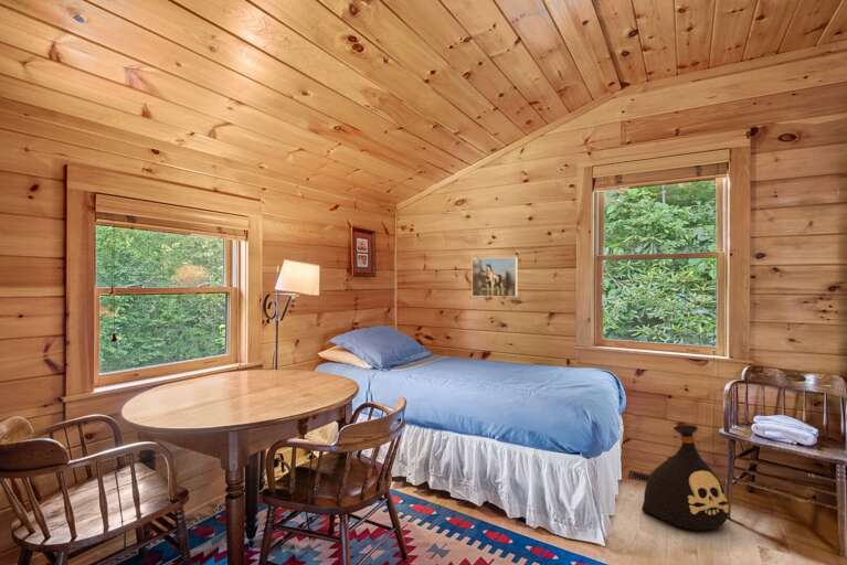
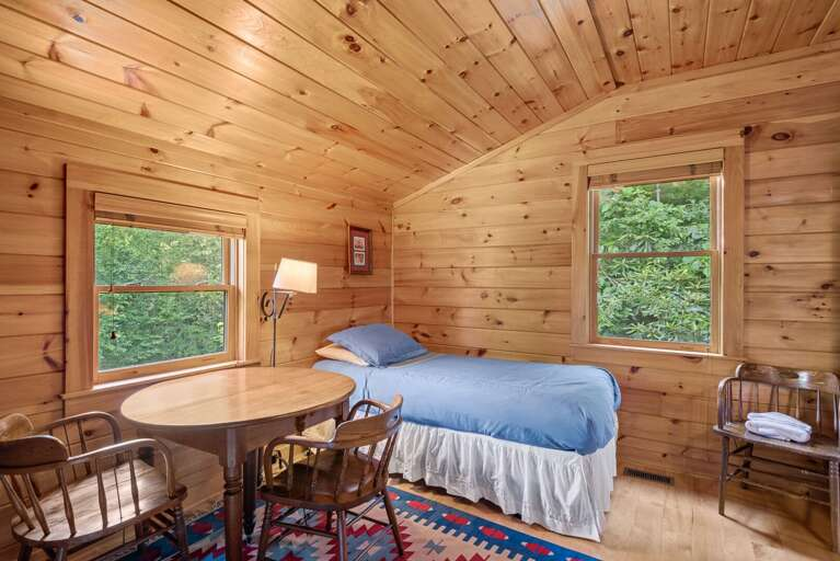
- bag (686, 472)
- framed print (494, 277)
